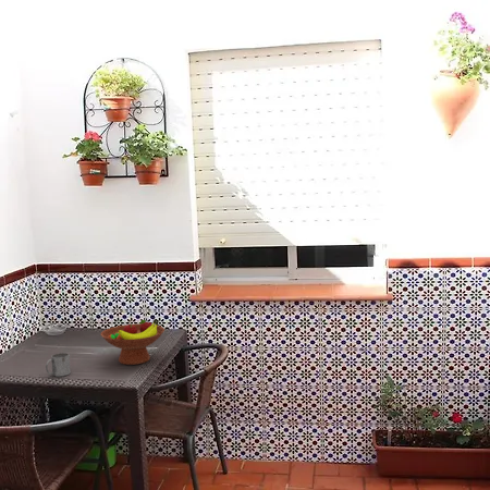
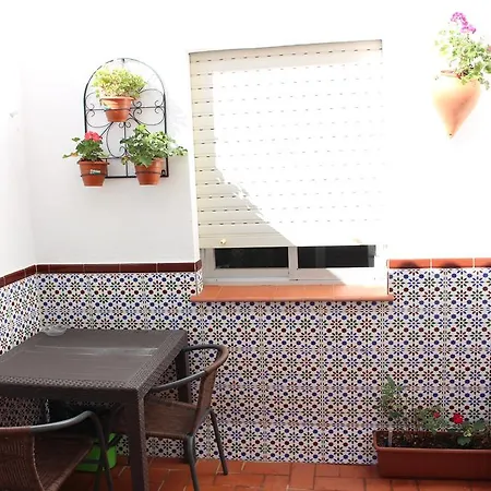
- mug (57, 365)
- fruit bowl (133, 340)
